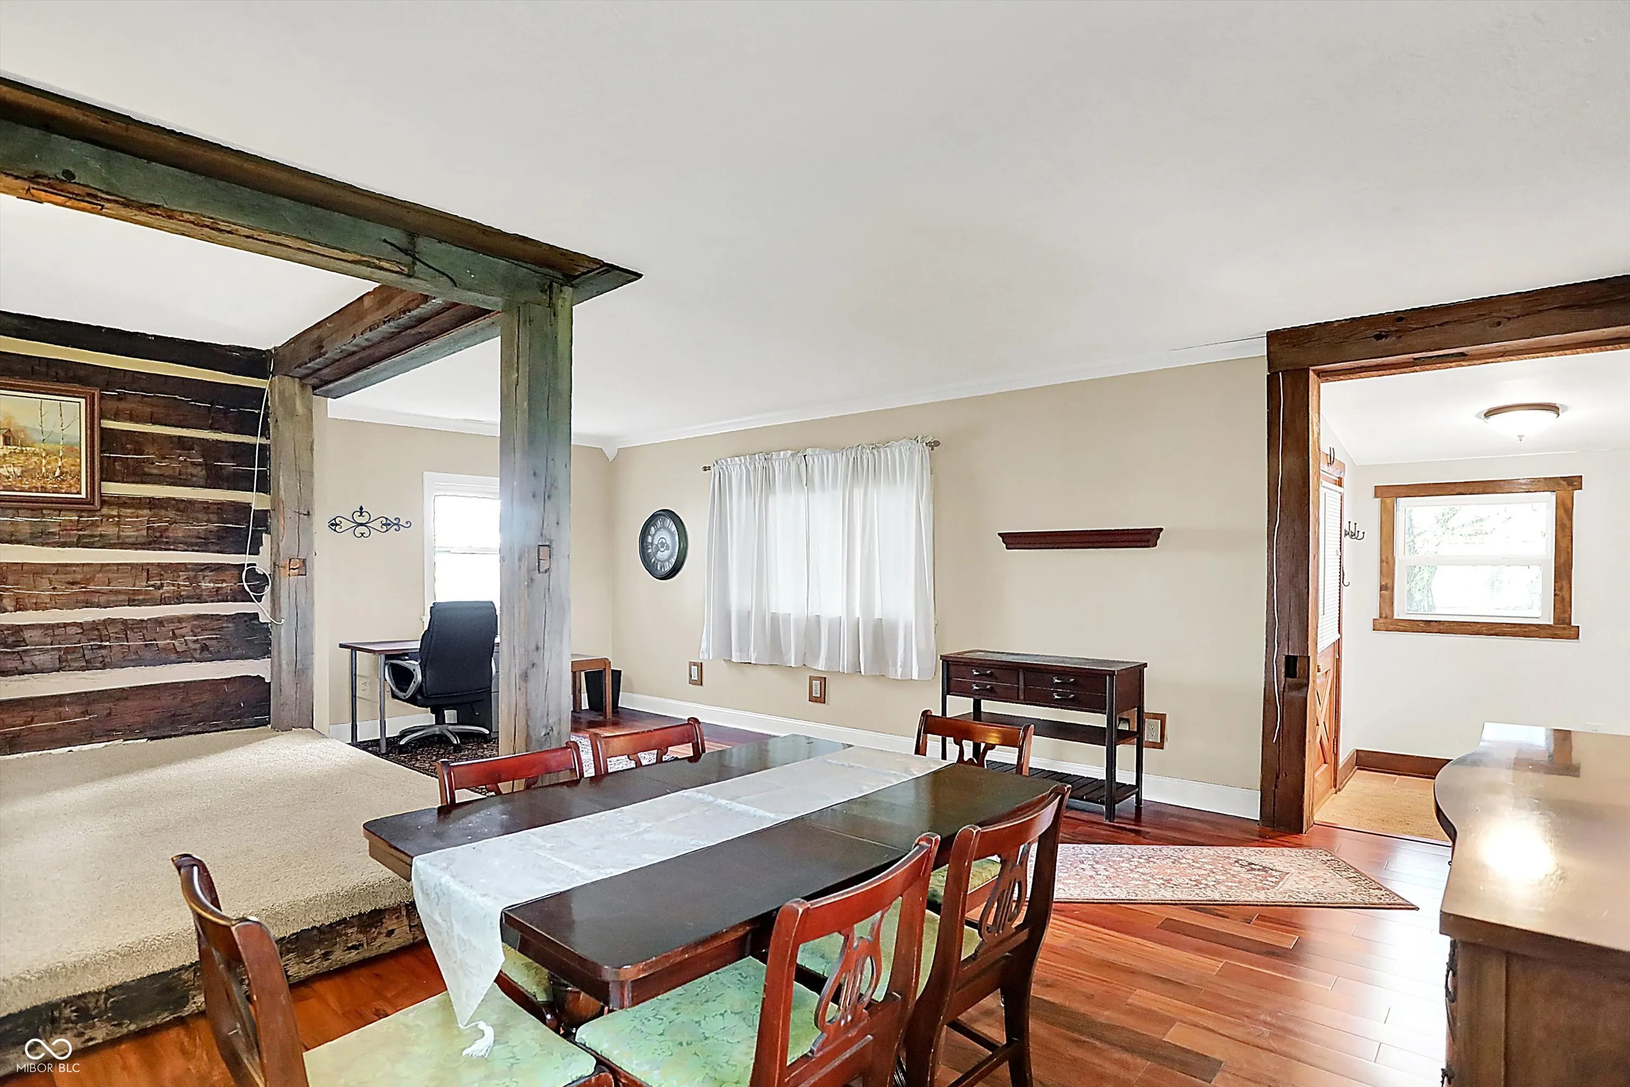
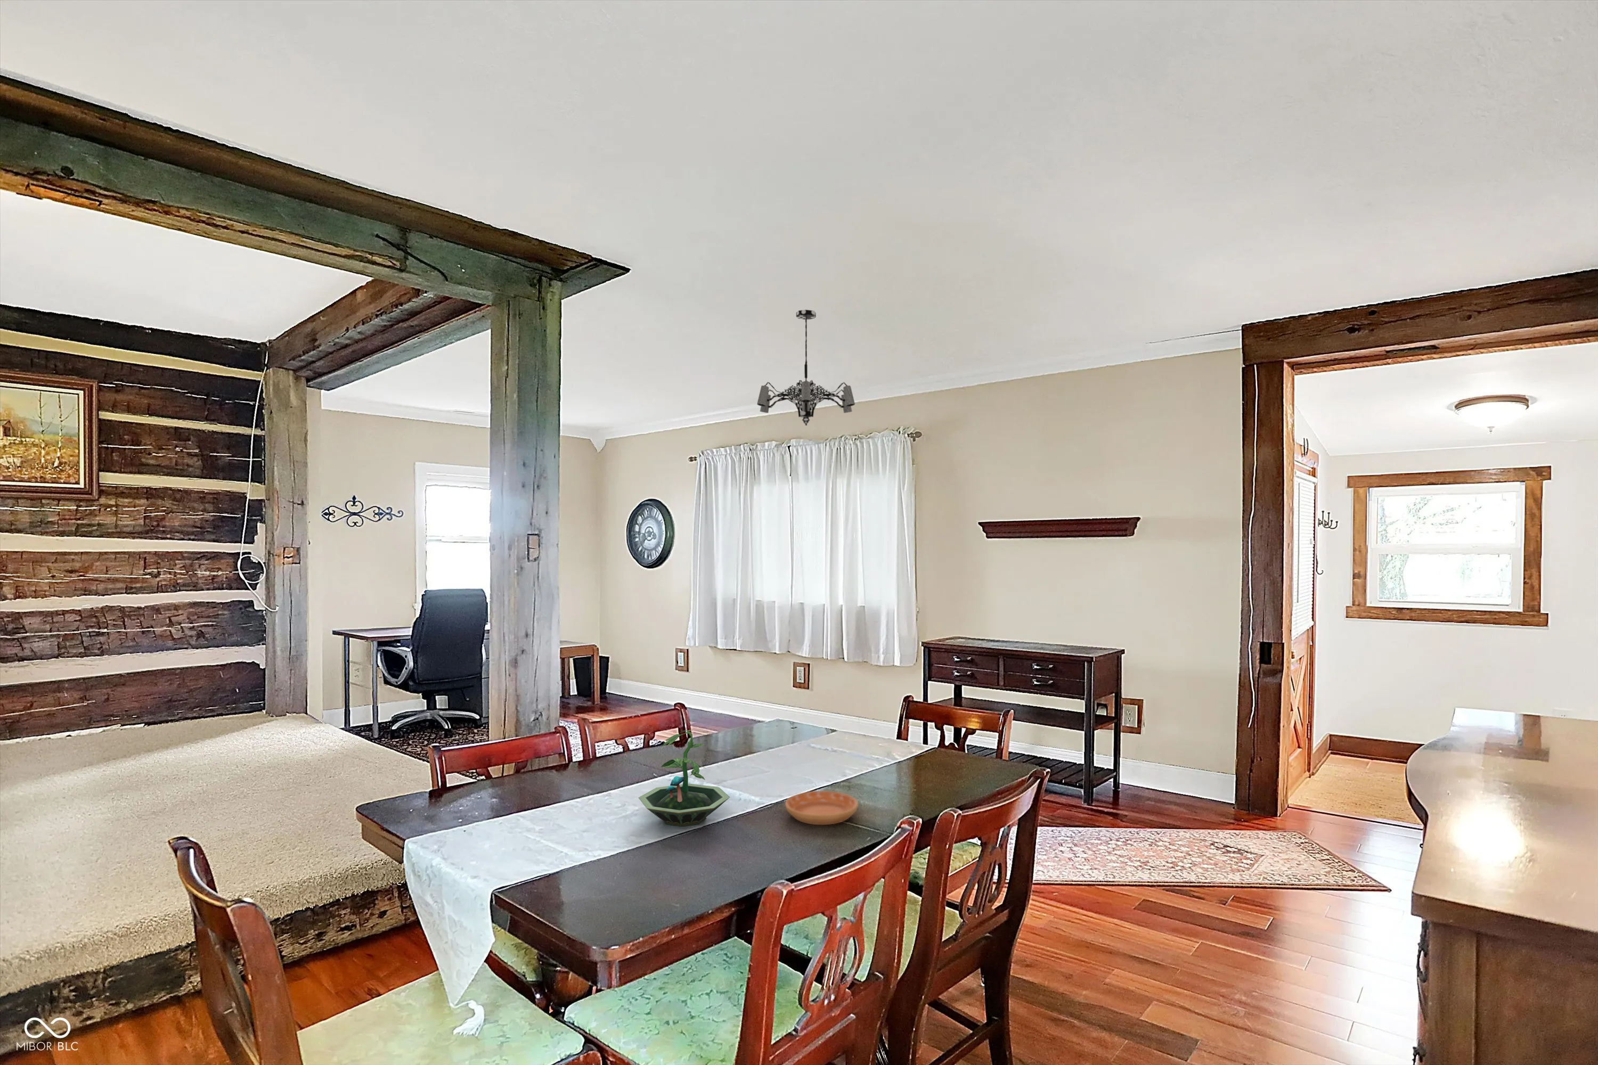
+ chandelier (806, 368)
+ terrarium (686, 750)
+ saucer (822, 808)
